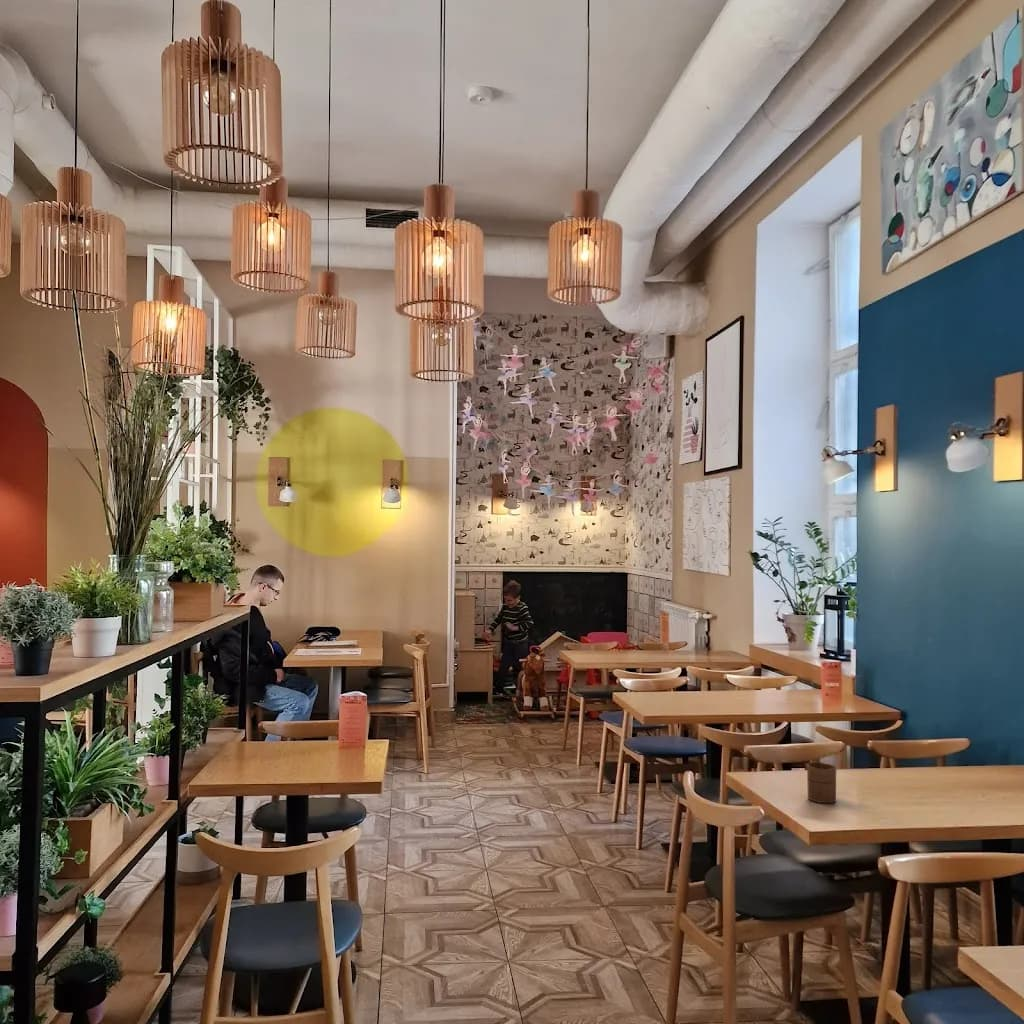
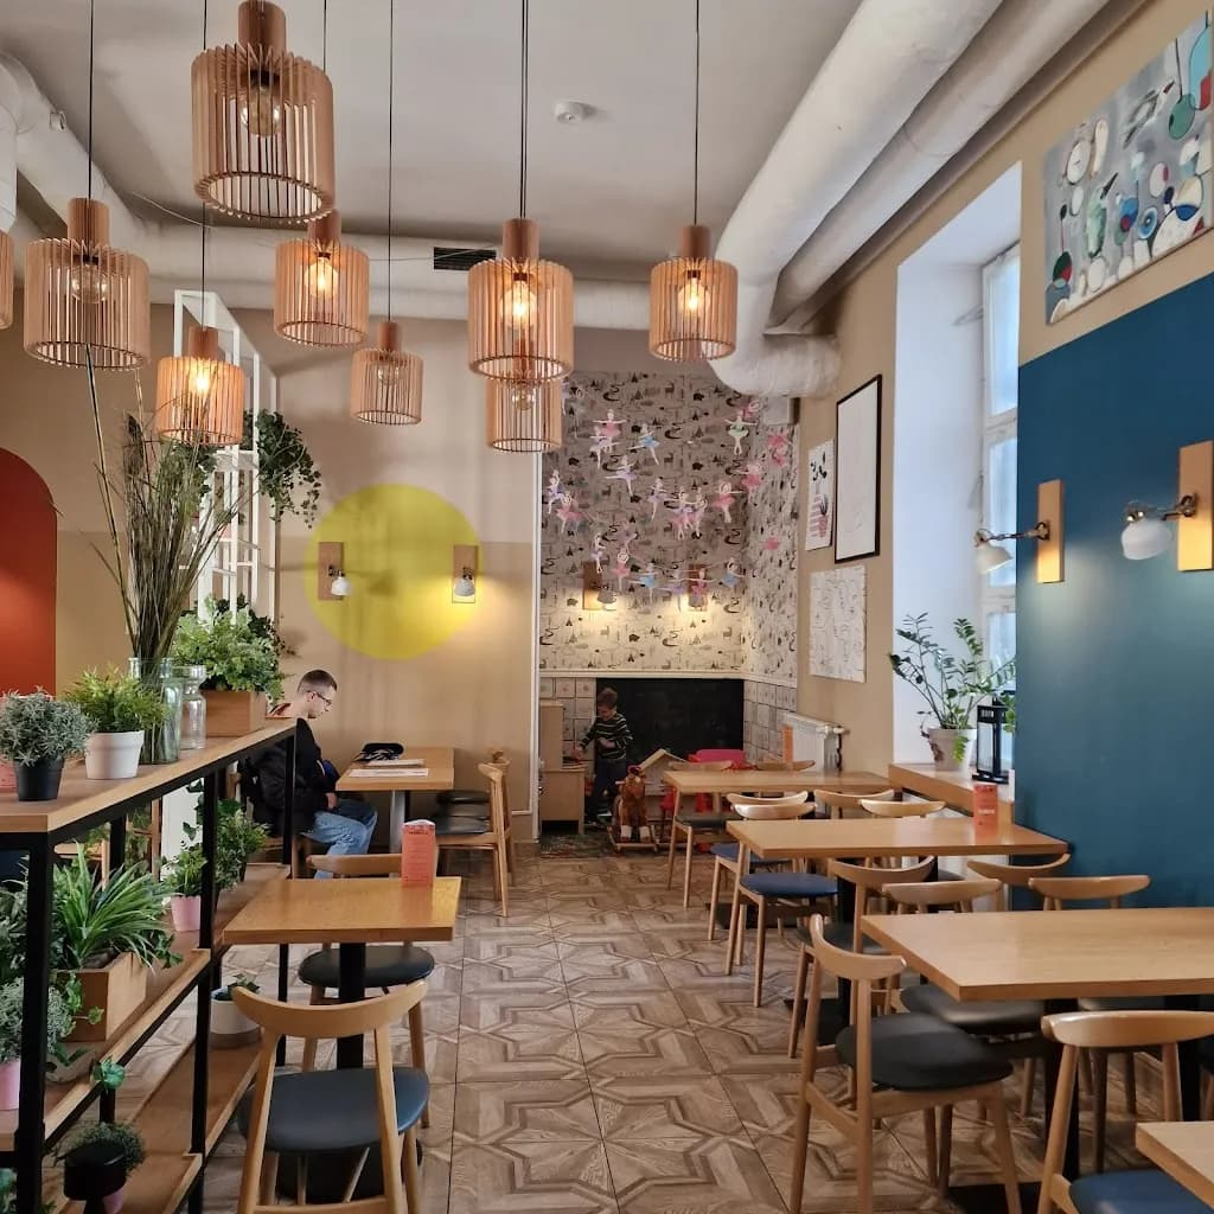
- cup (821, 782)
